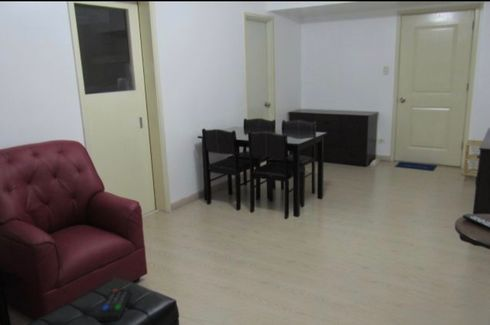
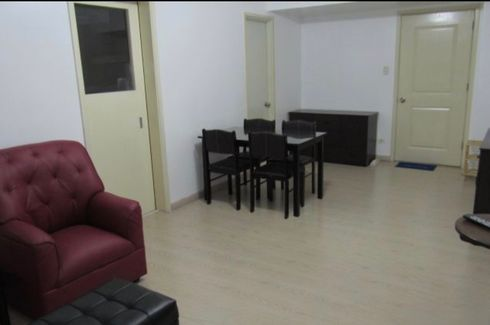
- remote control (115, 303)
